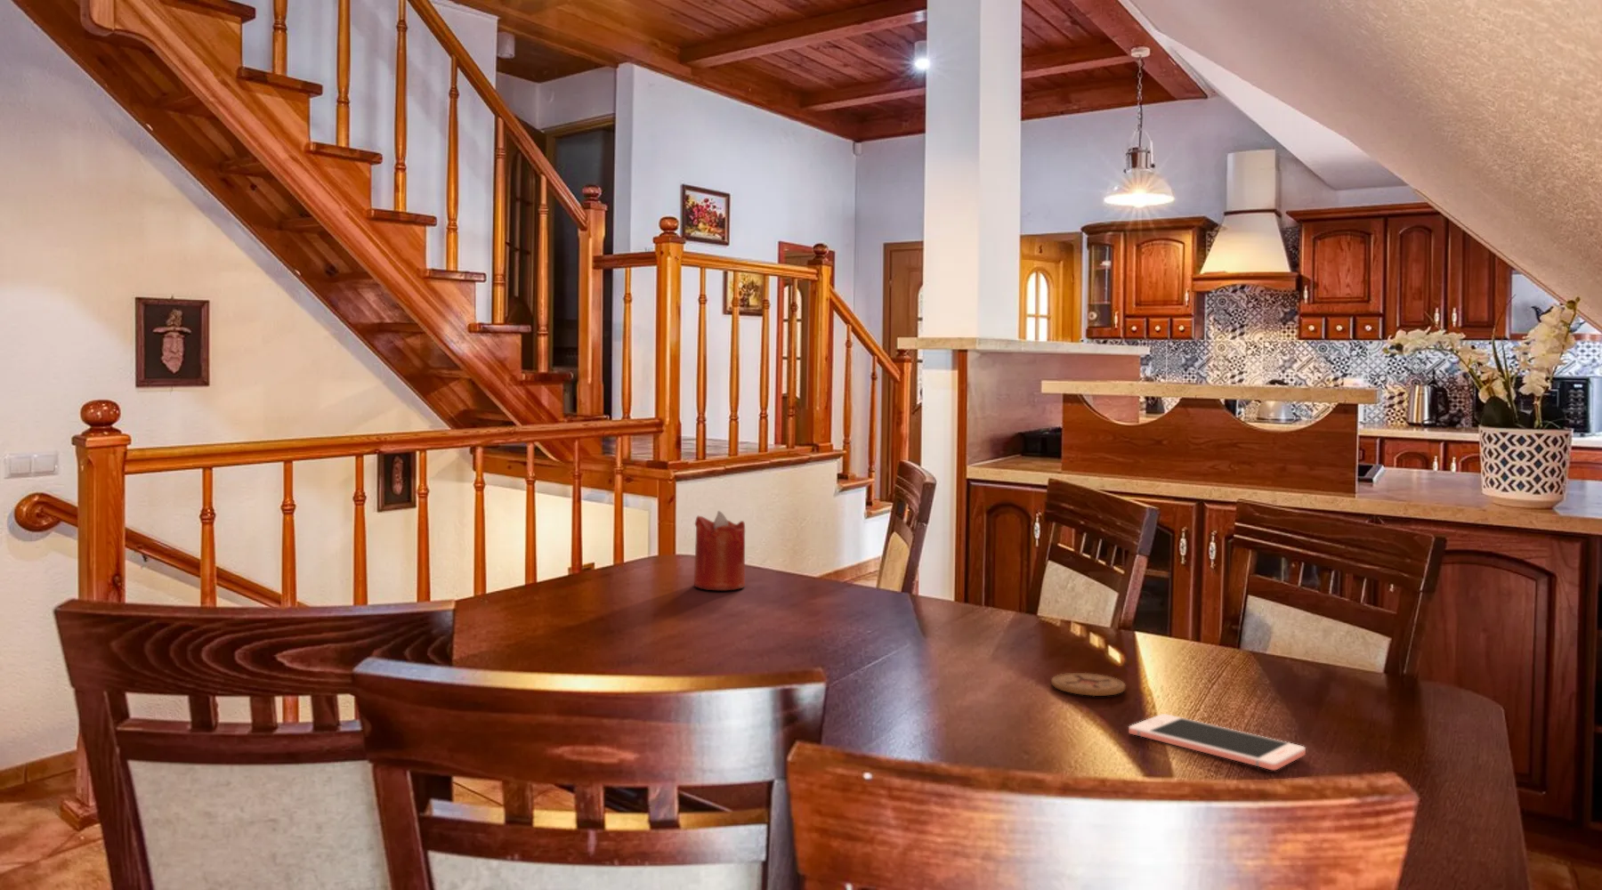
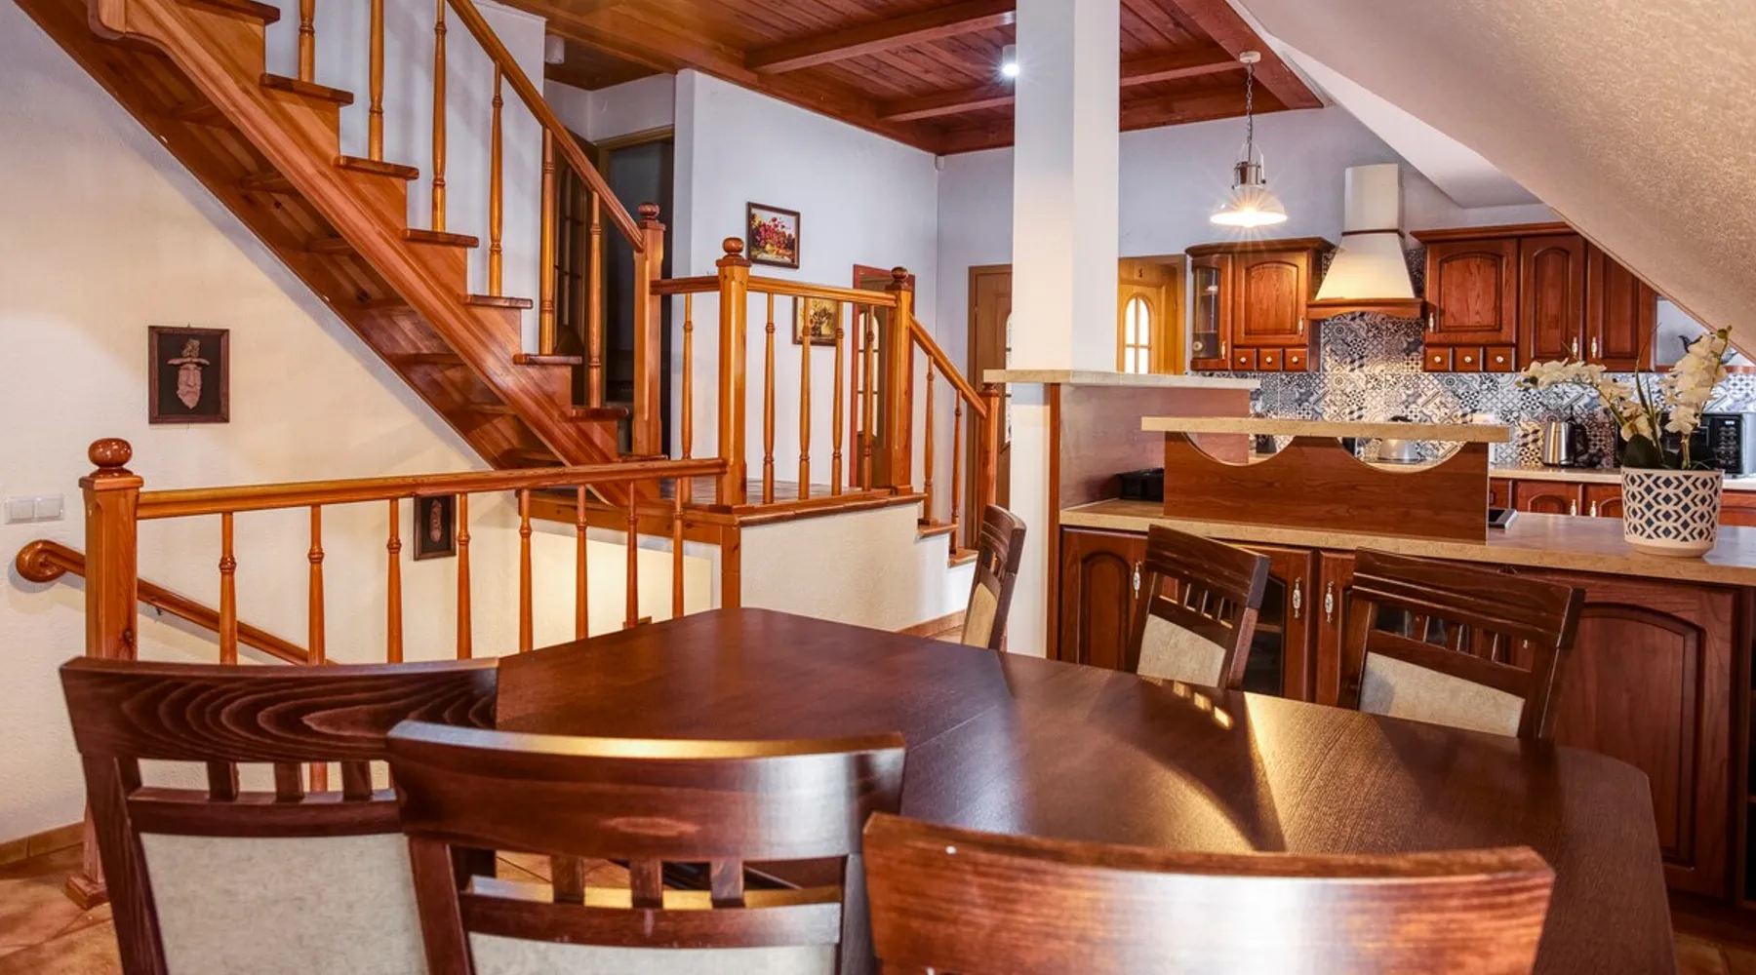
- candle (719, 548)
- cell phone (1214, 740)
- coaster (1088, 684)
